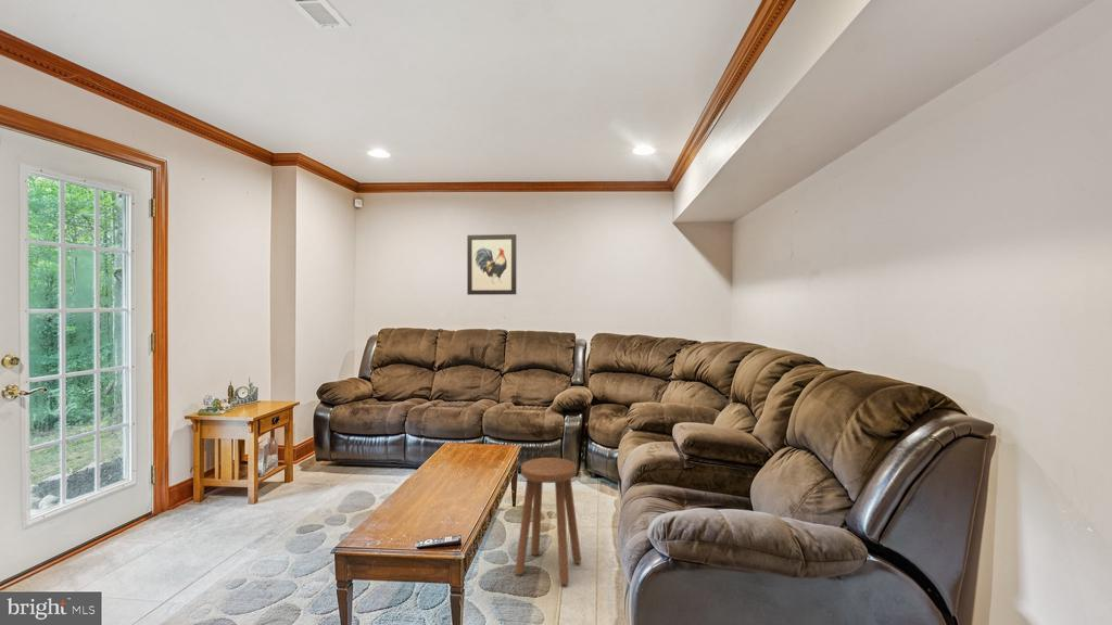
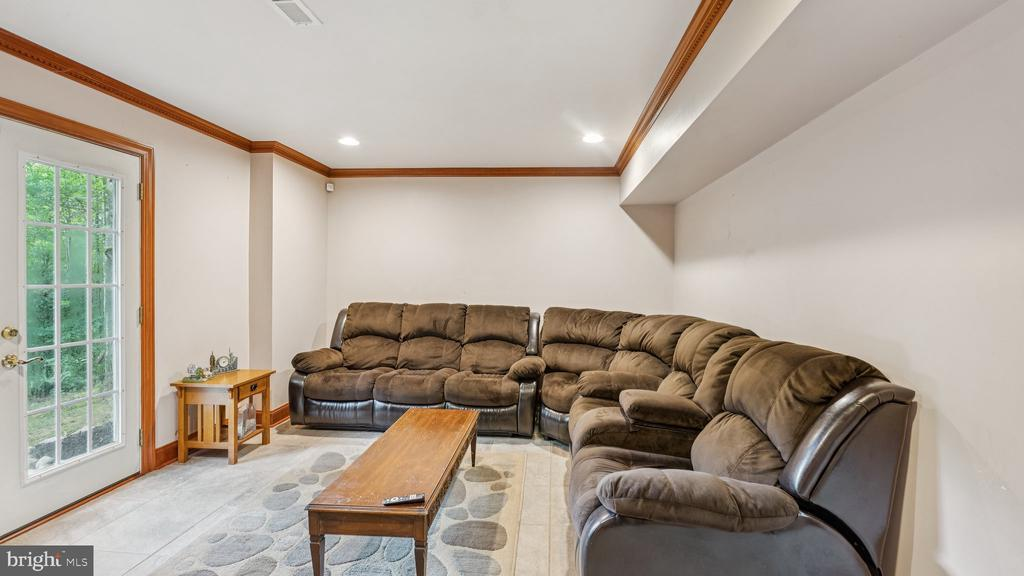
- wall art (491, 265)
- stool (540, 516)
